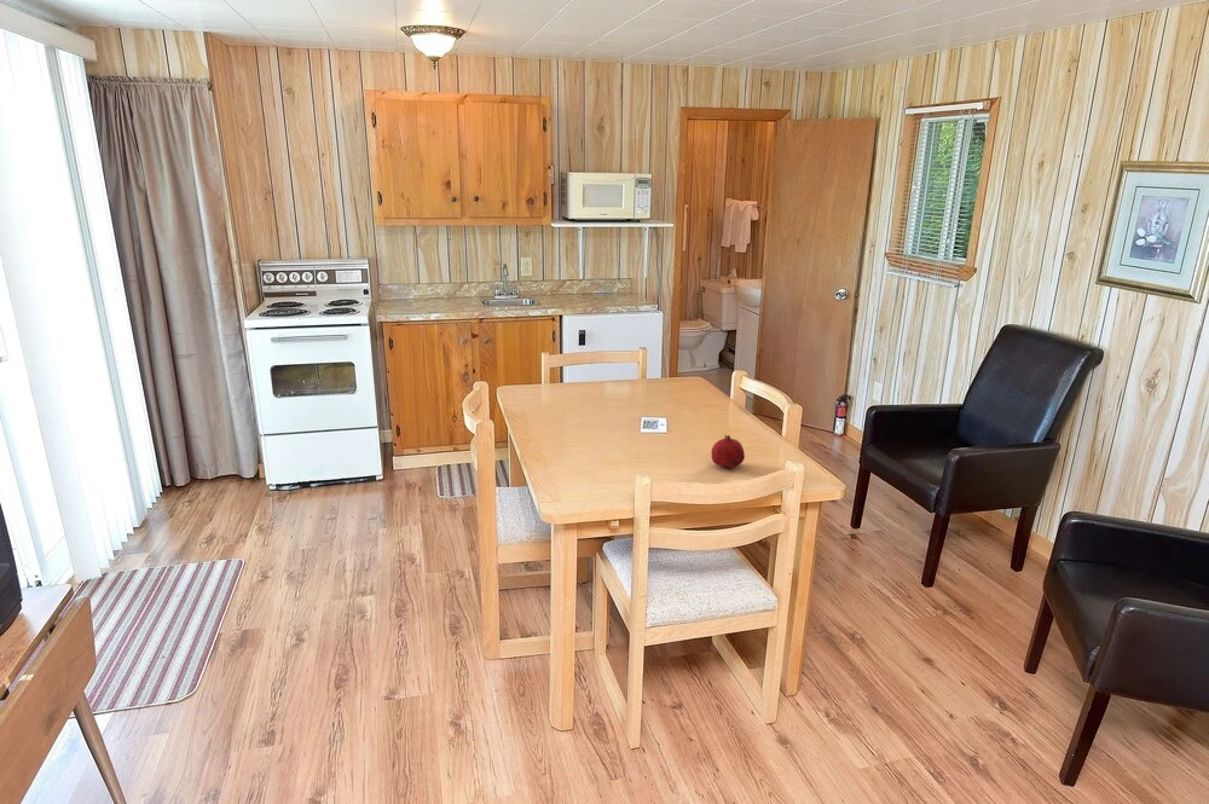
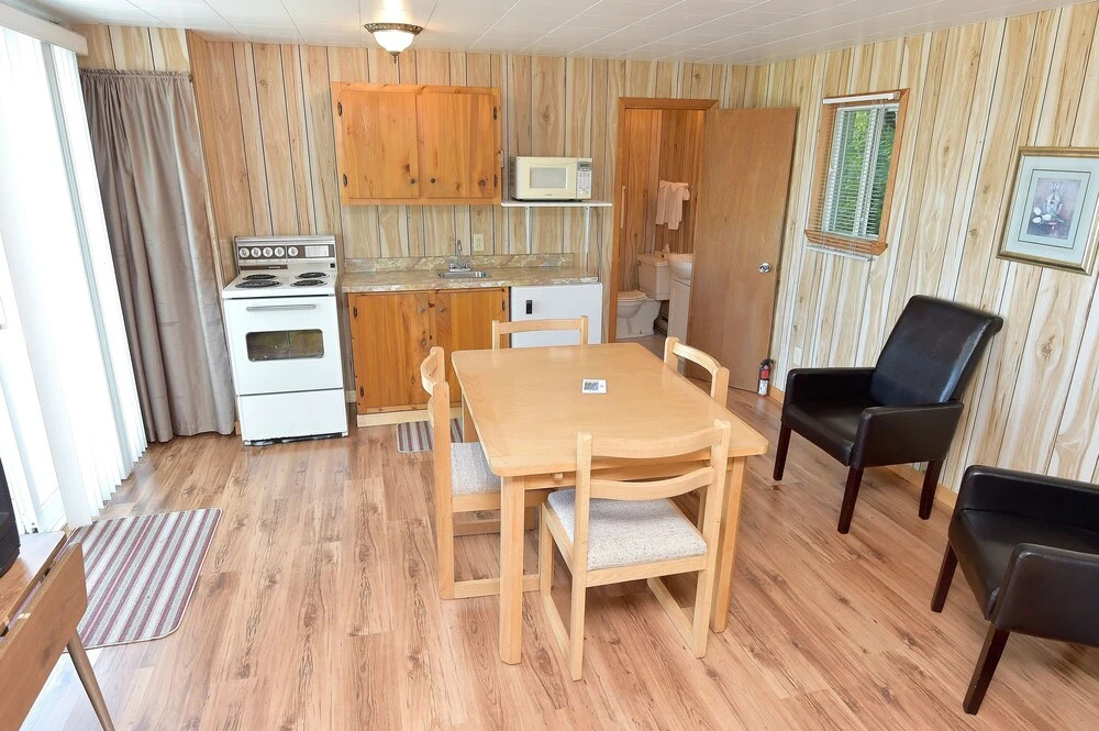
- fruit (728, 450)
